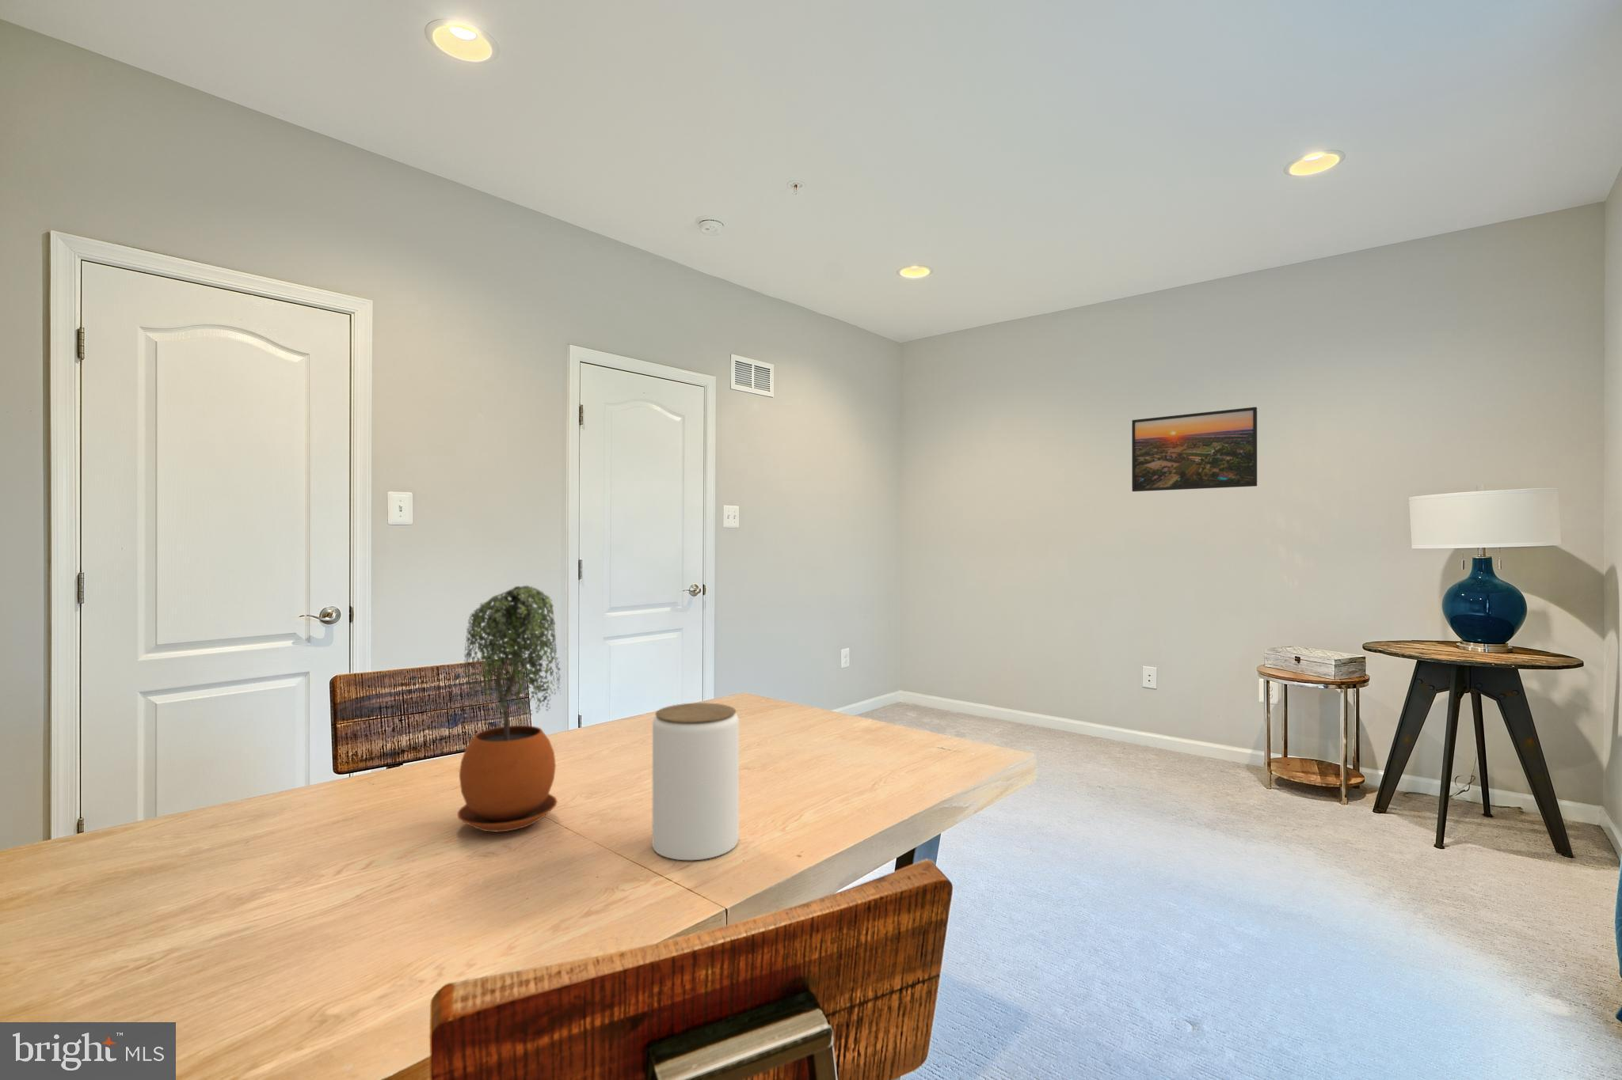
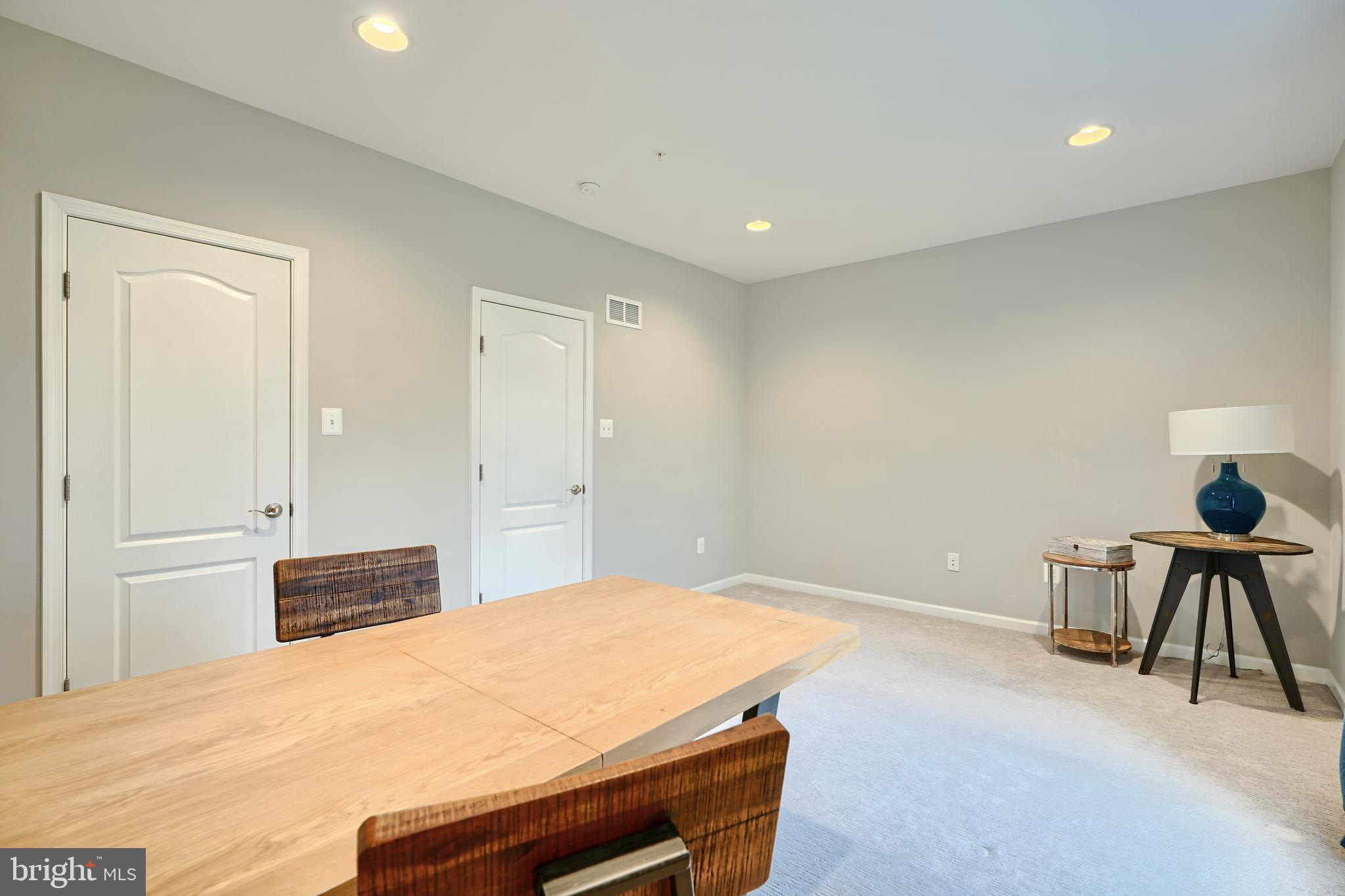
- jar (696, 776)
- potted plant (516, 703)
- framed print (1191, 451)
